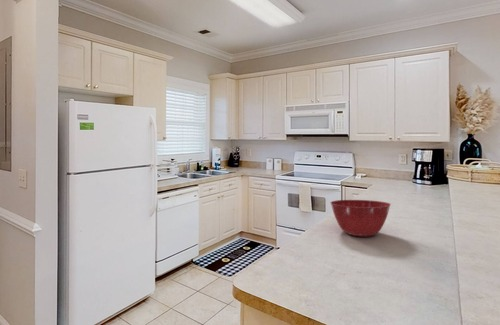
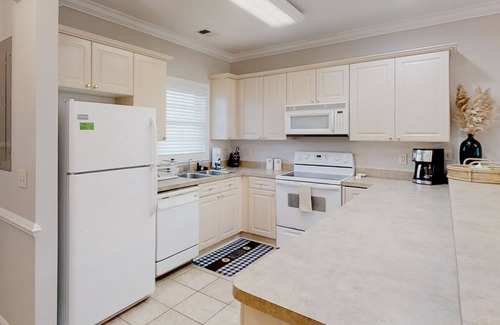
- mixing bowl (359, 217)
